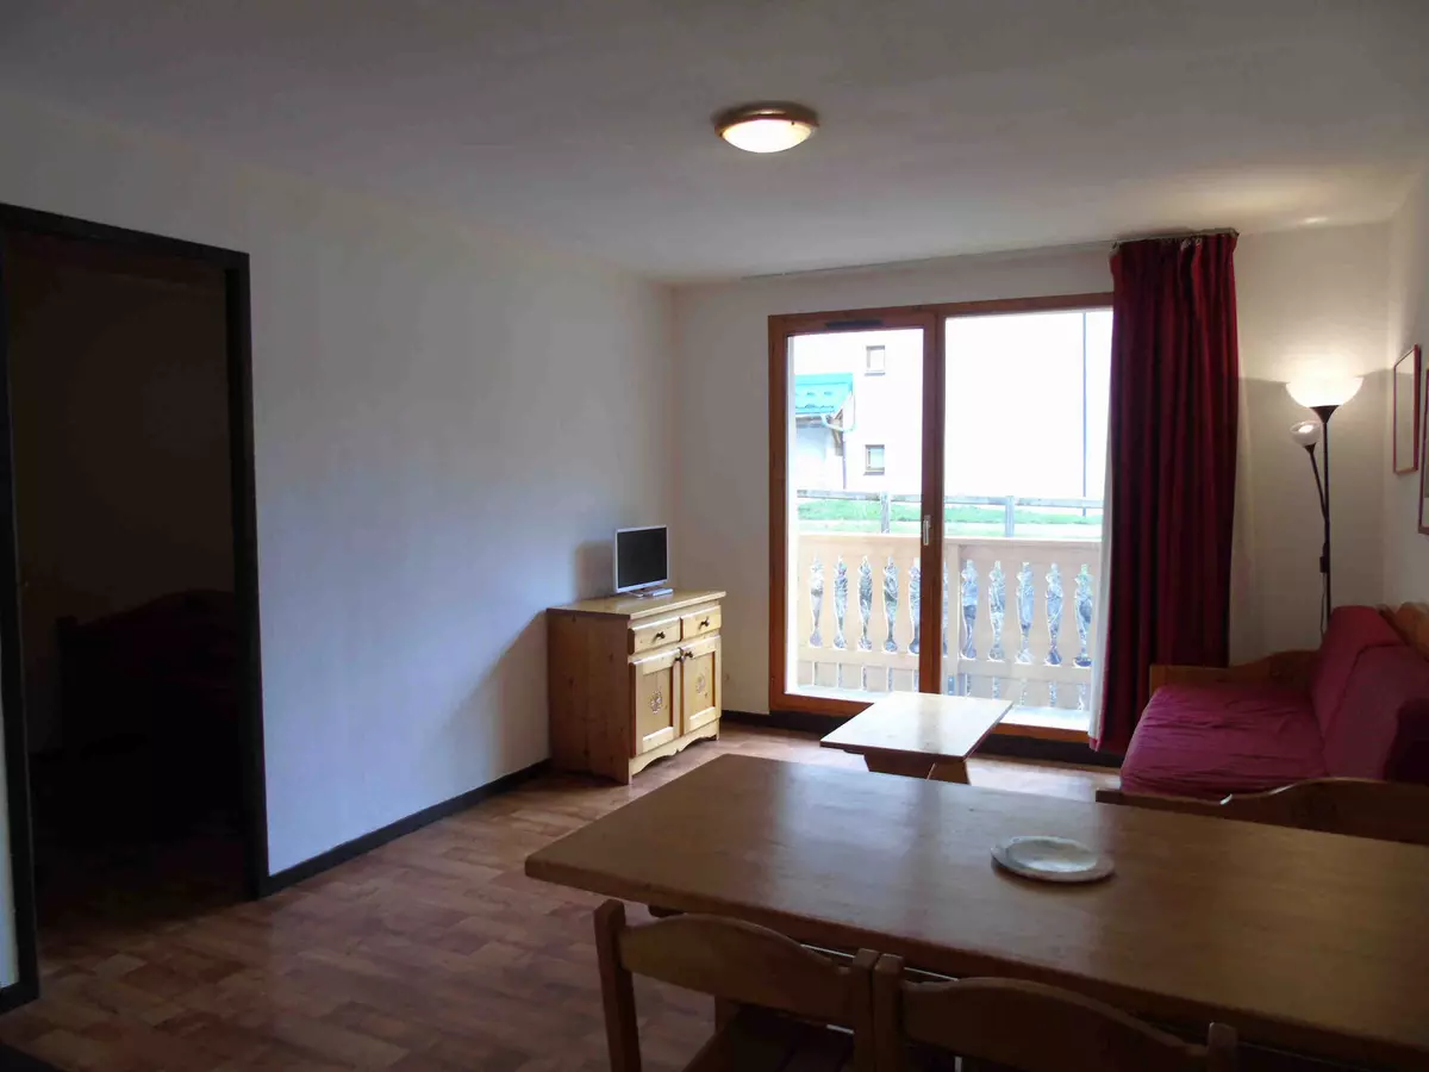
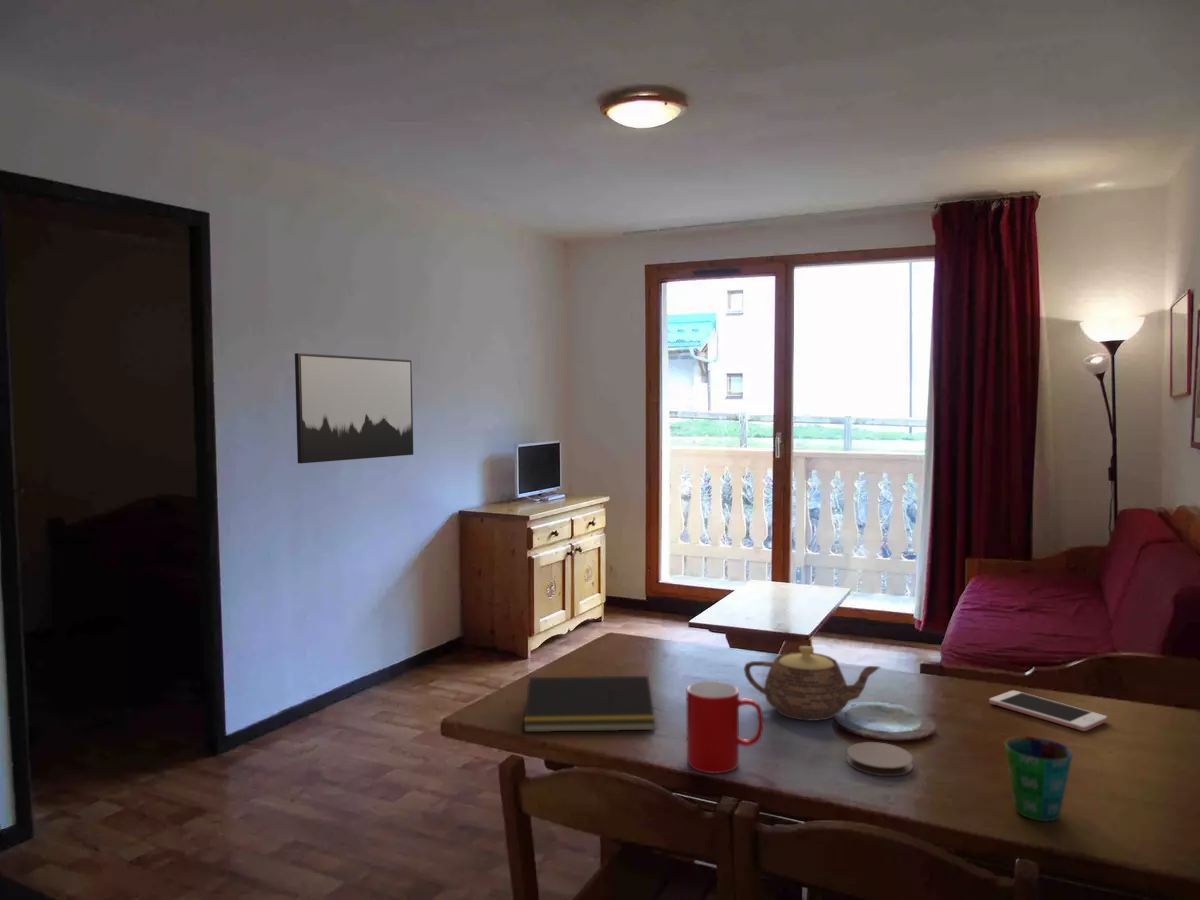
+ teapot (810, 679)
+ notepad (589, 702)
+ coaster (879, 758)
+ cell phone (1046, 709)
+ cup (723, 727)
+ wall art (358, 408)
+ cup (1038, 776)
